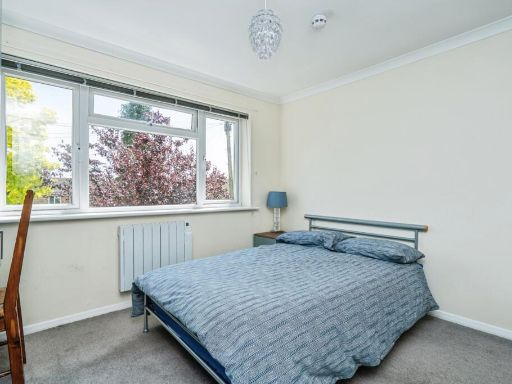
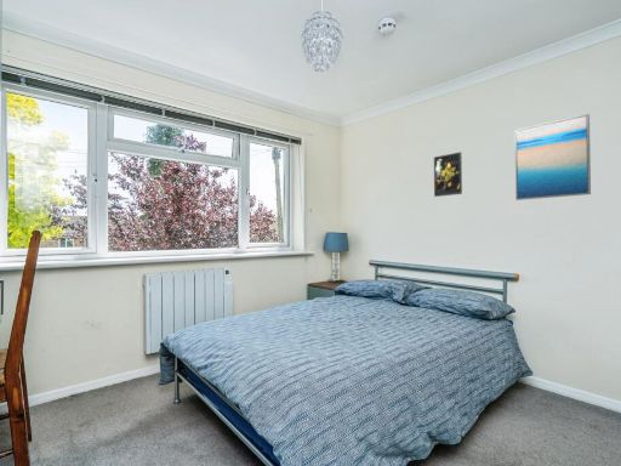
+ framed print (446, 175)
+ wall art (549, 159)
